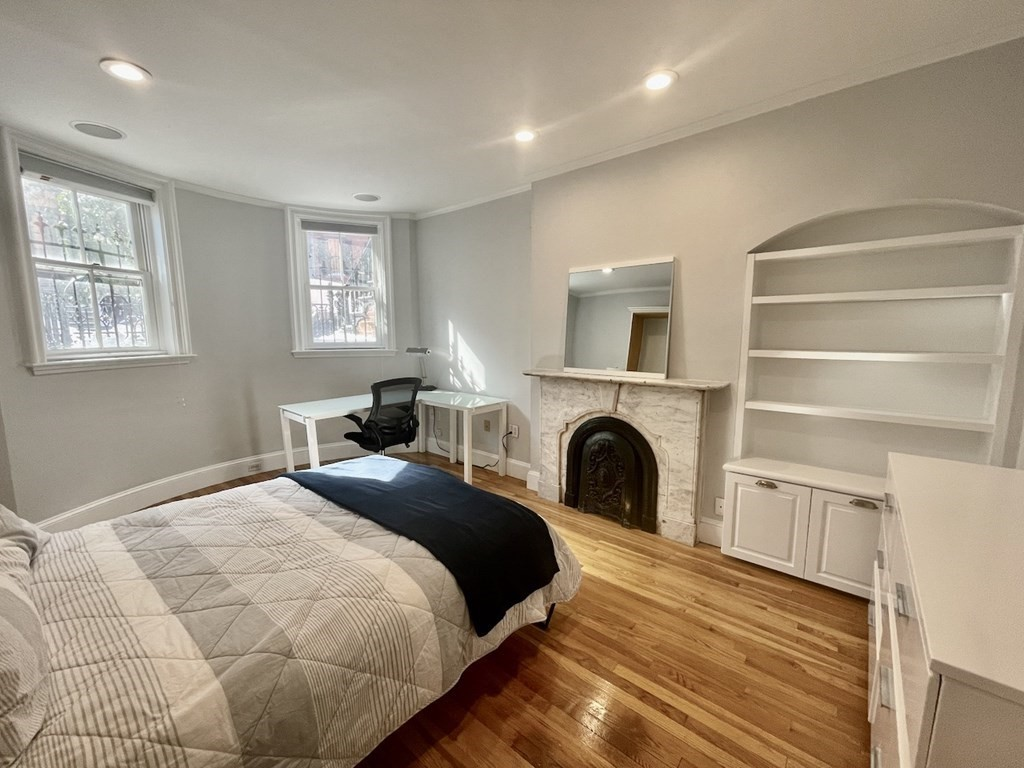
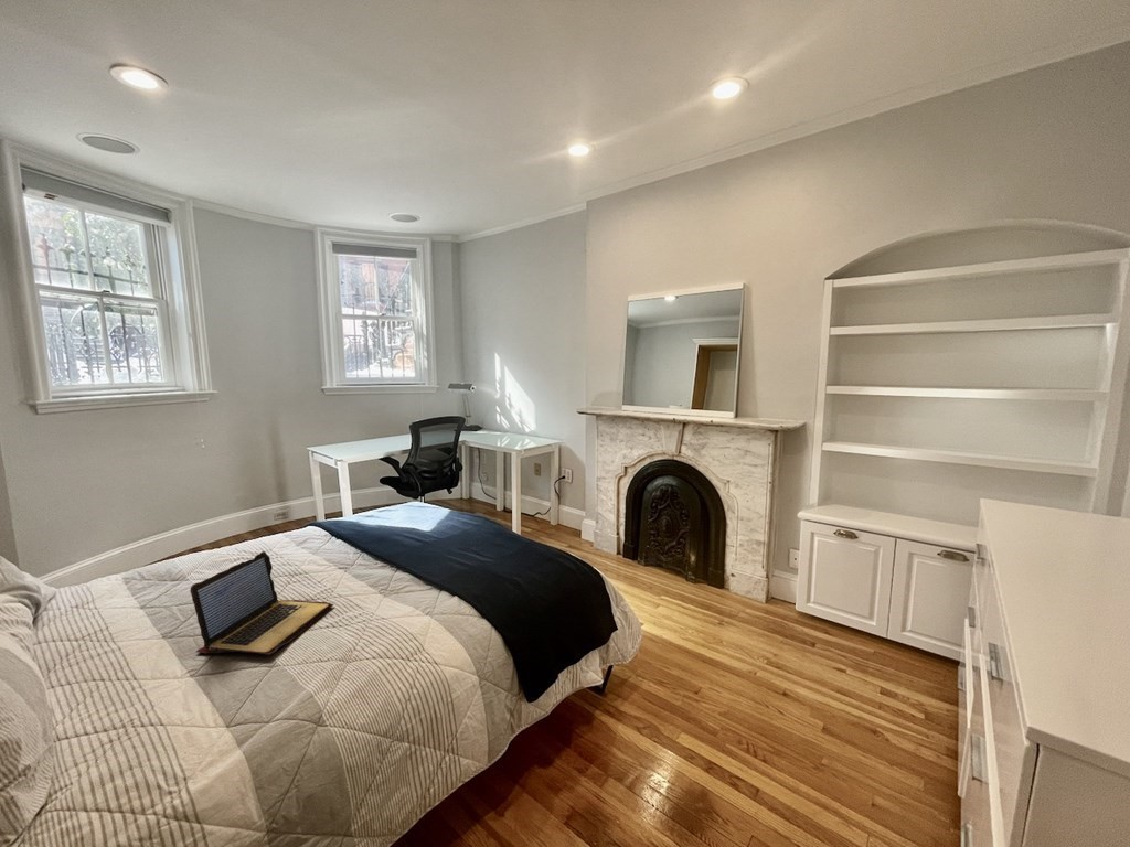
+ laptop (268, 598)
